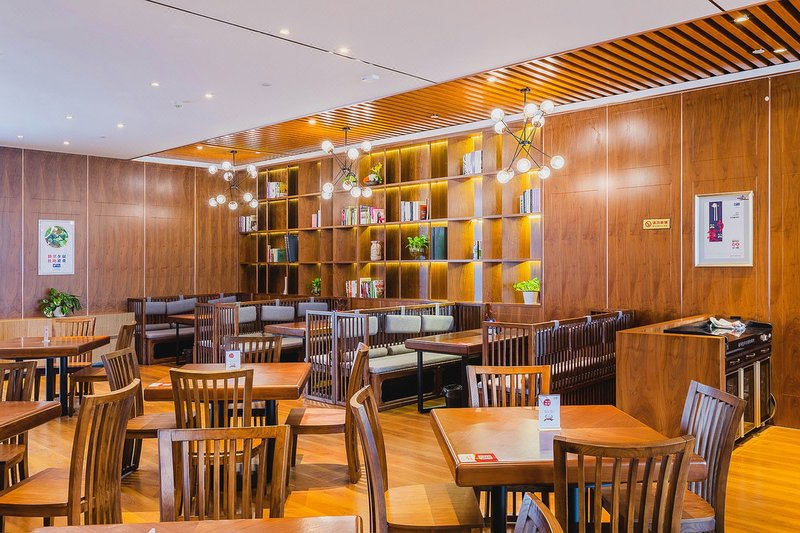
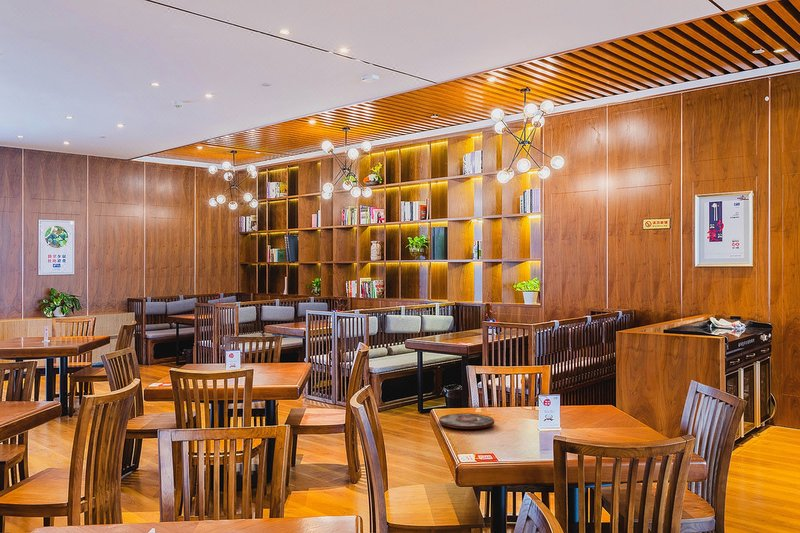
+ plate (466, 421)
